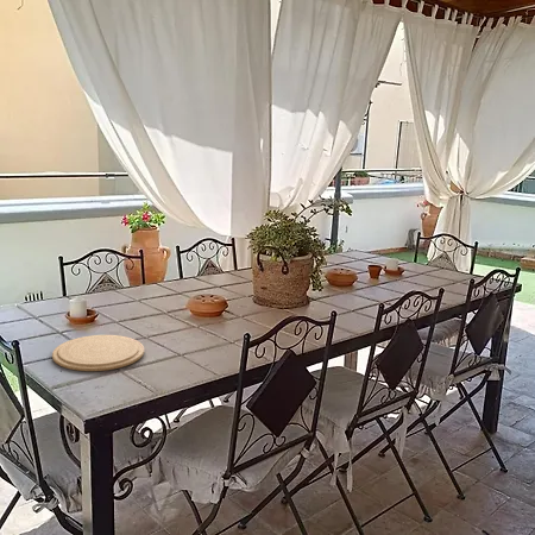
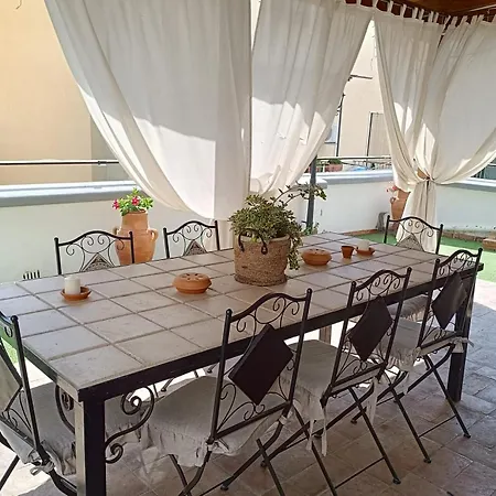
- plate (99, 351)
